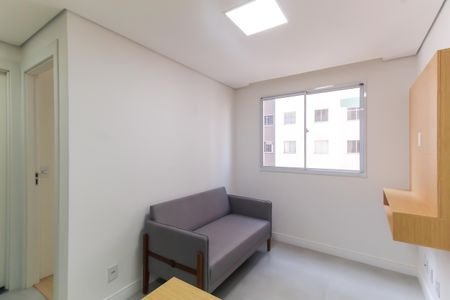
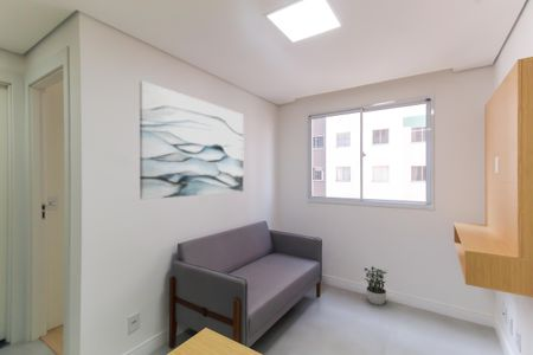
+ wall art (201, 148)
+ potted plant (374, 283)
